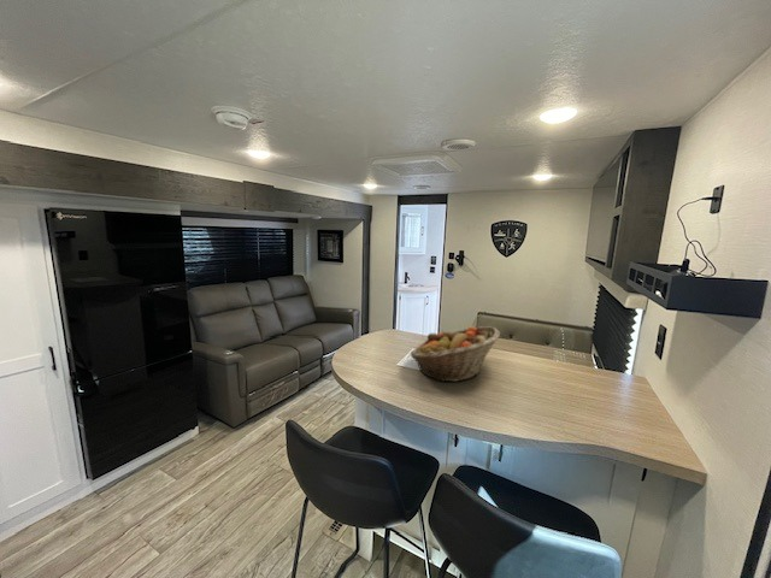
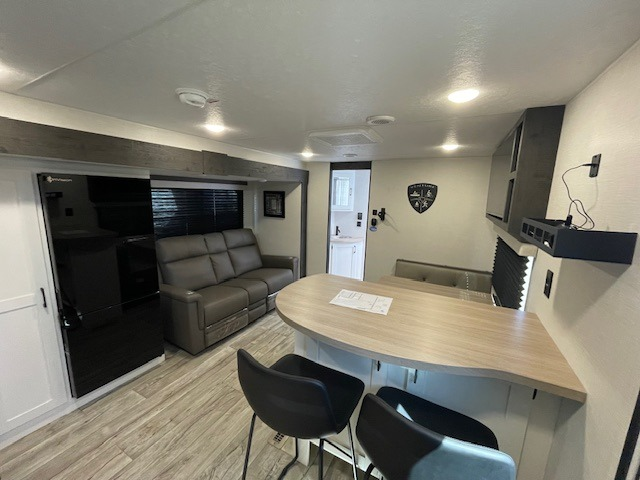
- fruit basket (454, 348)
